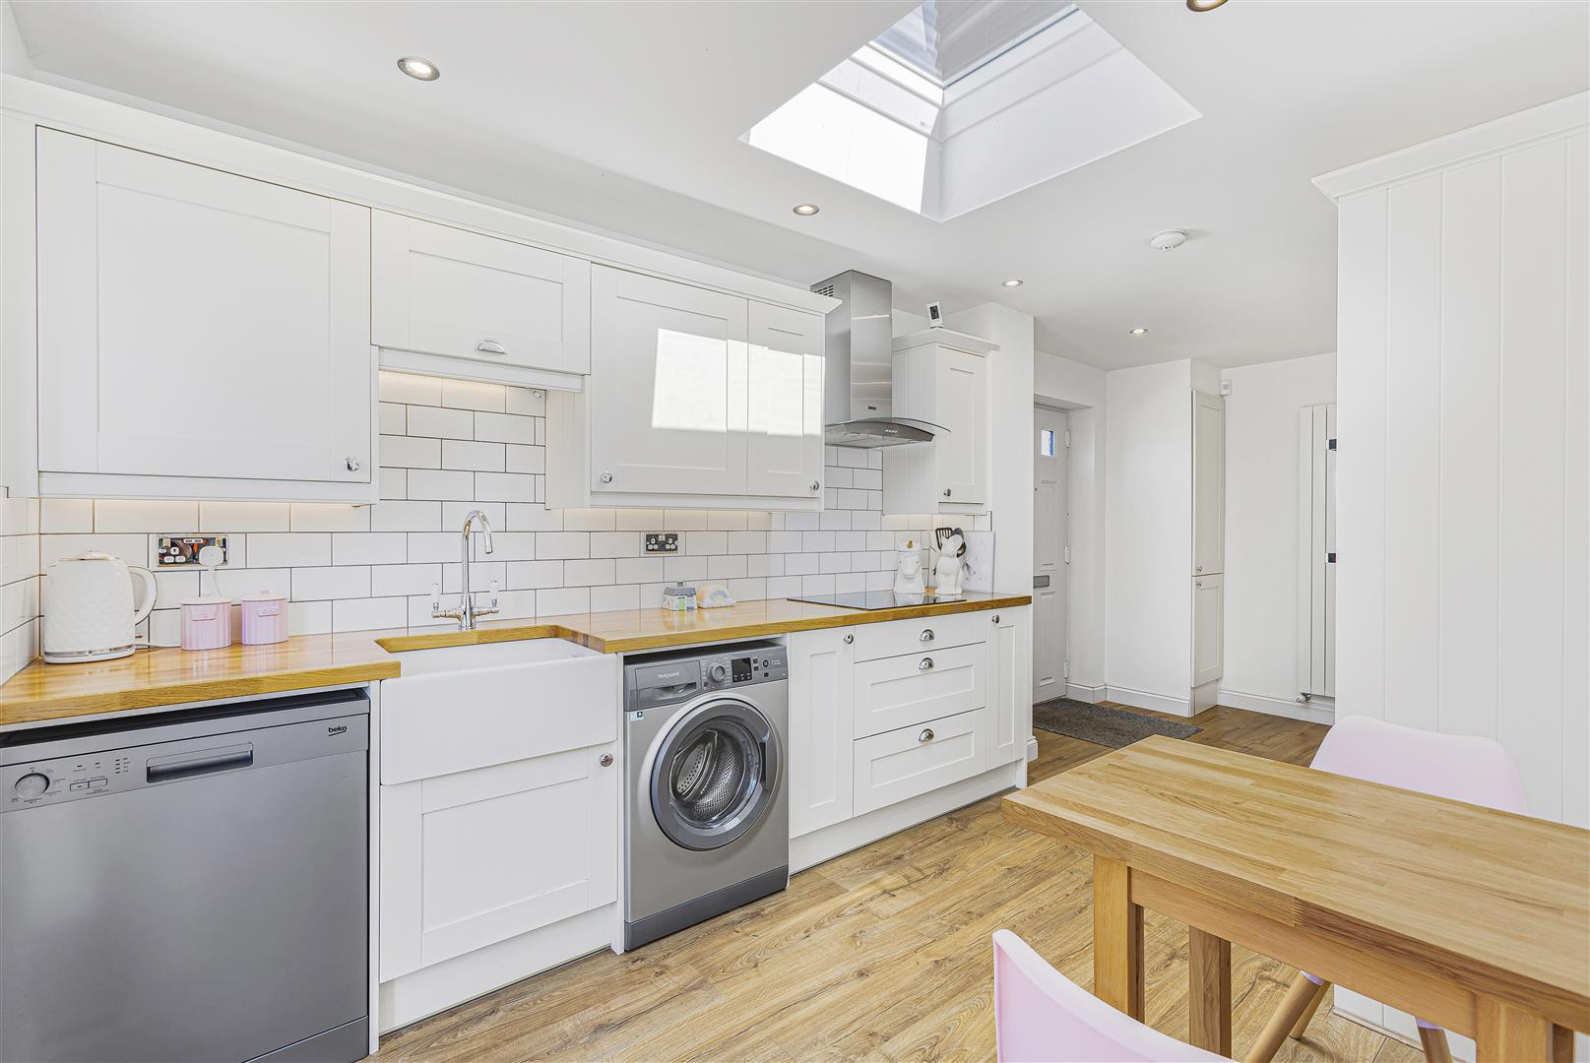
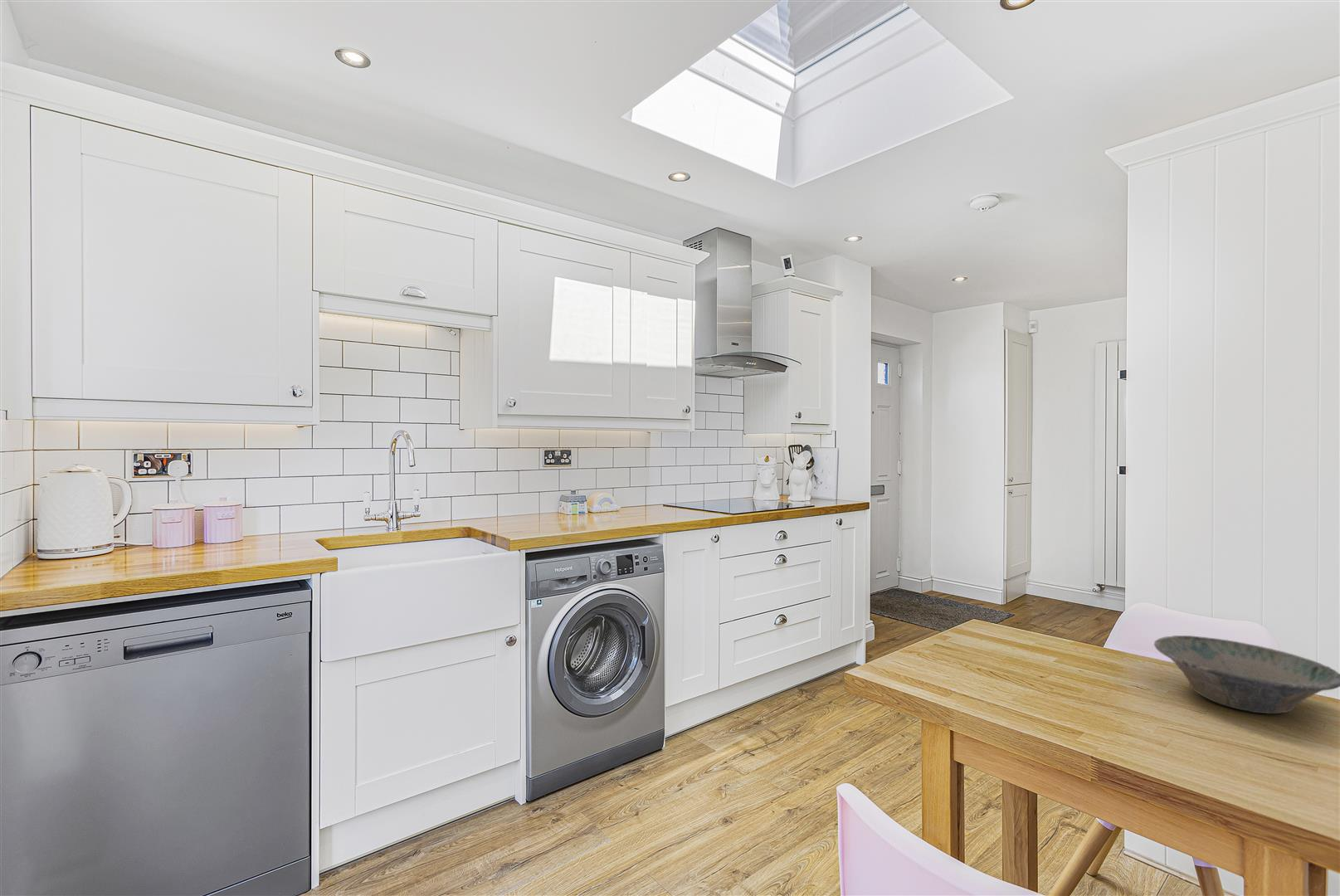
+ bowl (1240, 678)
